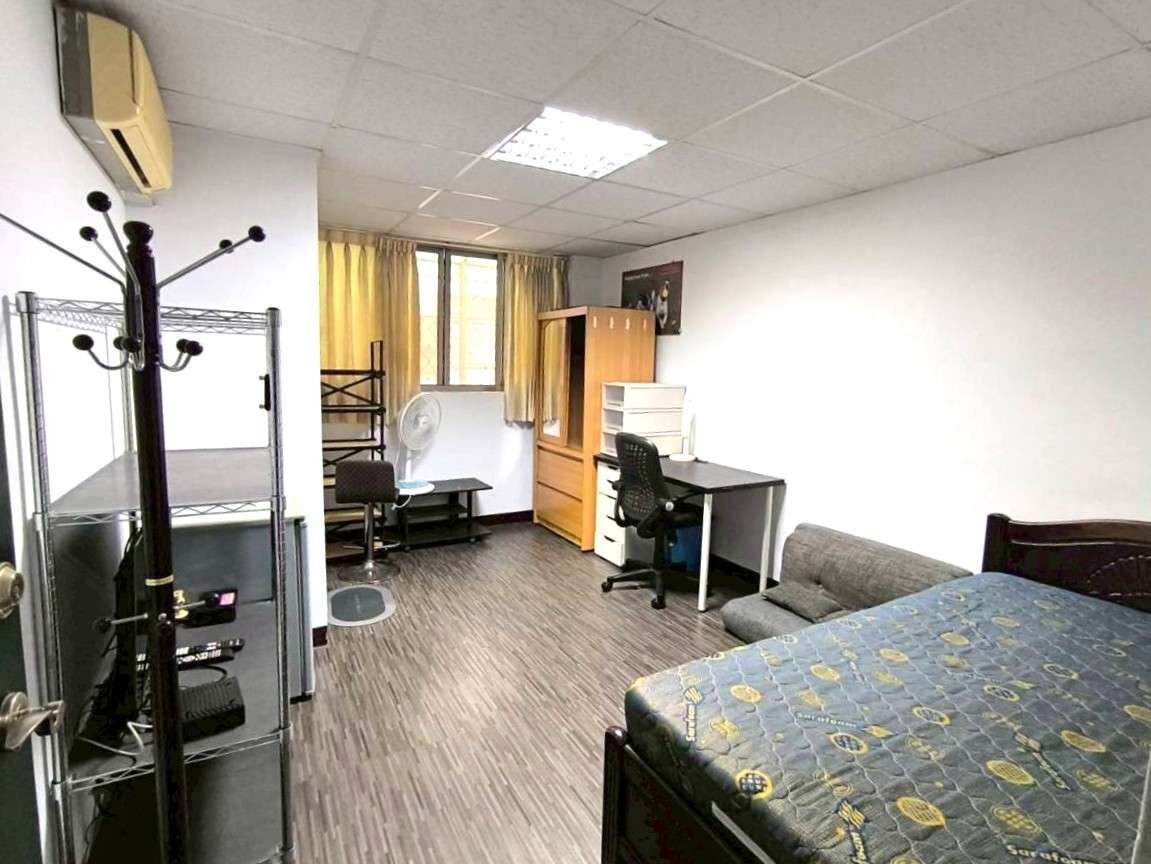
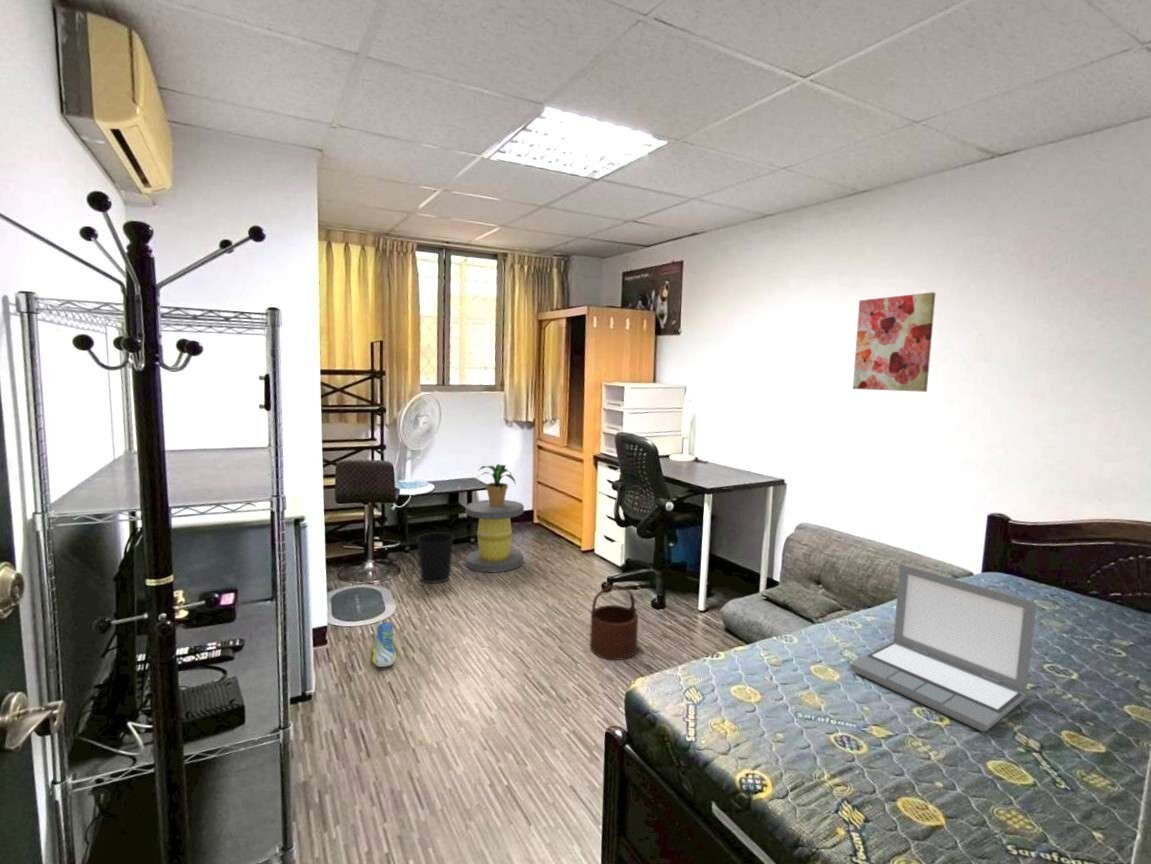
+ sneaker (383, 641)
+ wooden bucket (614, 617)
+ stool (494, 534)
+ potted plant (496, 485)
+ wastebasket (435, 558)
+ wall art (891, 343)
+ laptop (938, 638)
